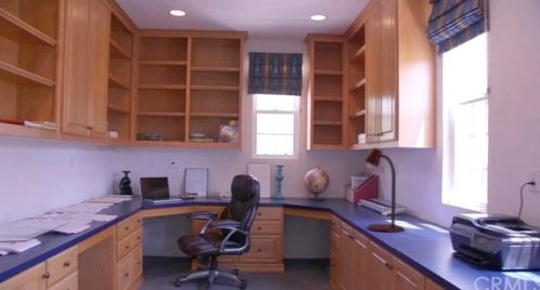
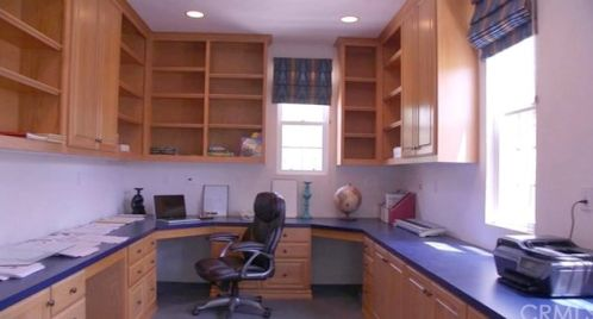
- desk lamp (391, 187)
